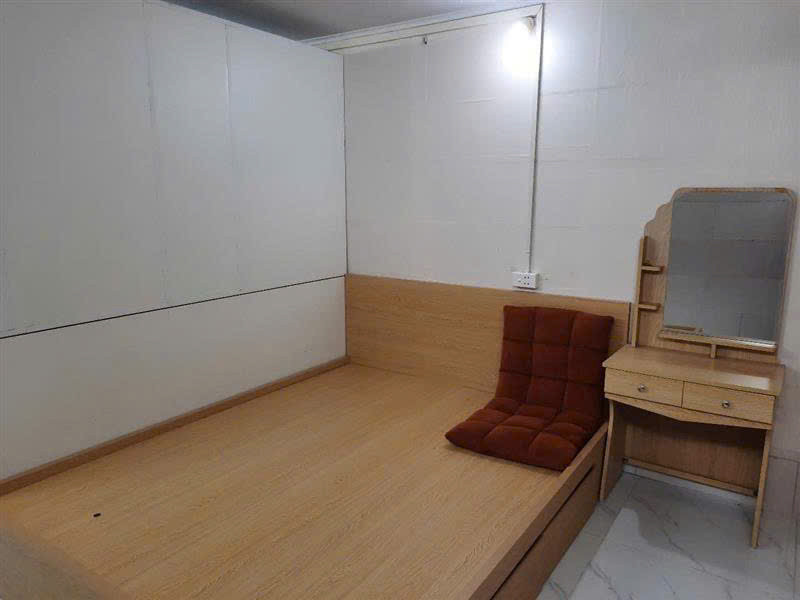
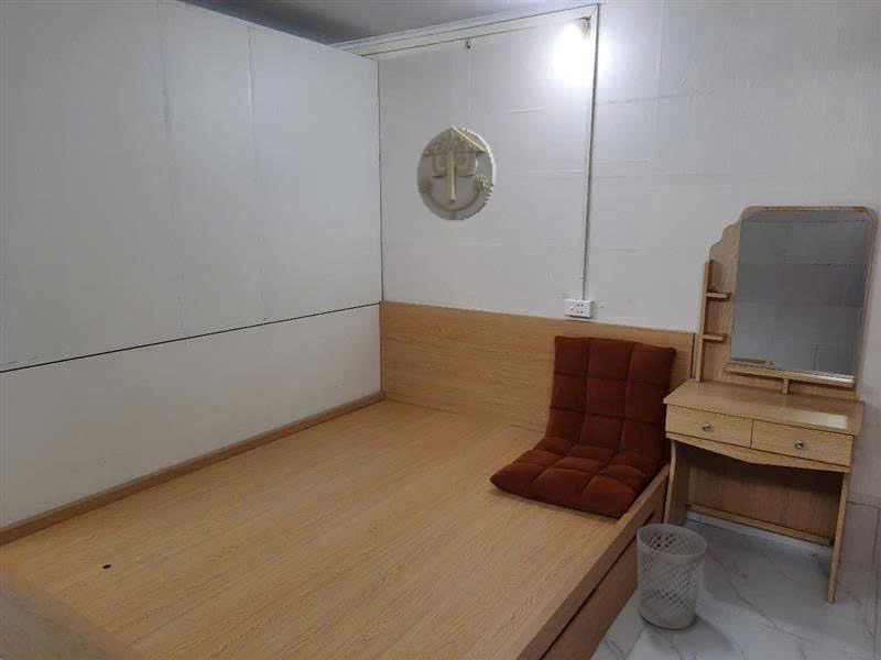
+ wall decoration (453, 174)
+ wastebasket (668, 576)
